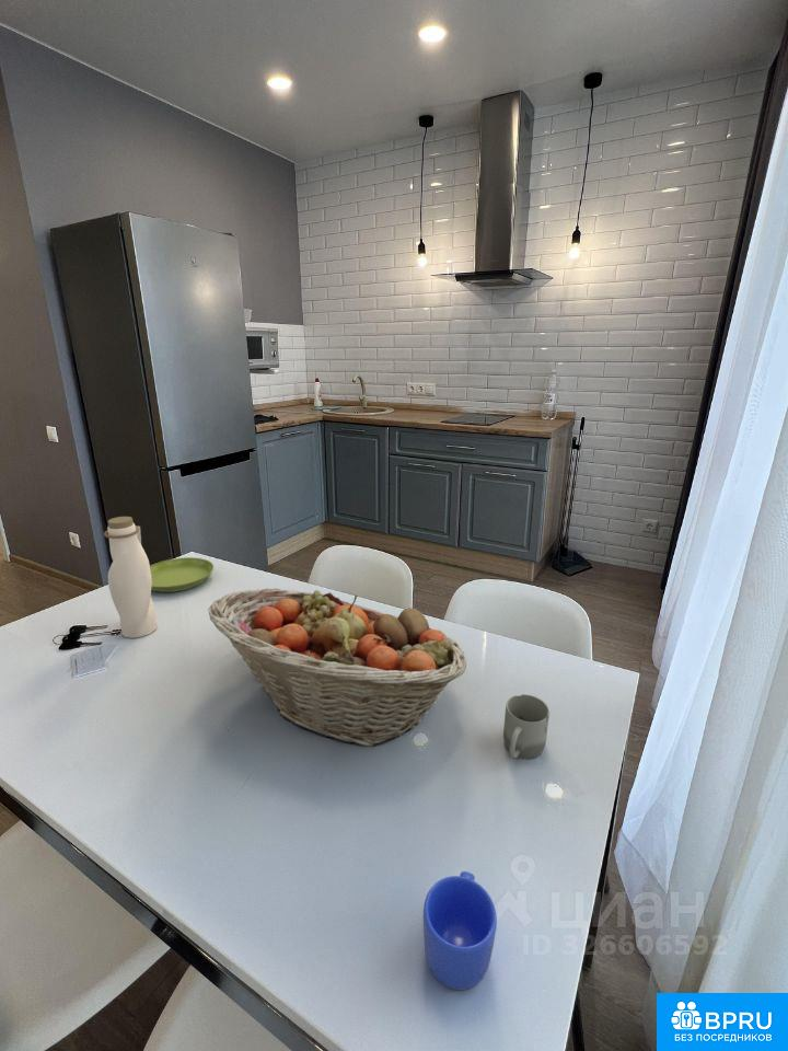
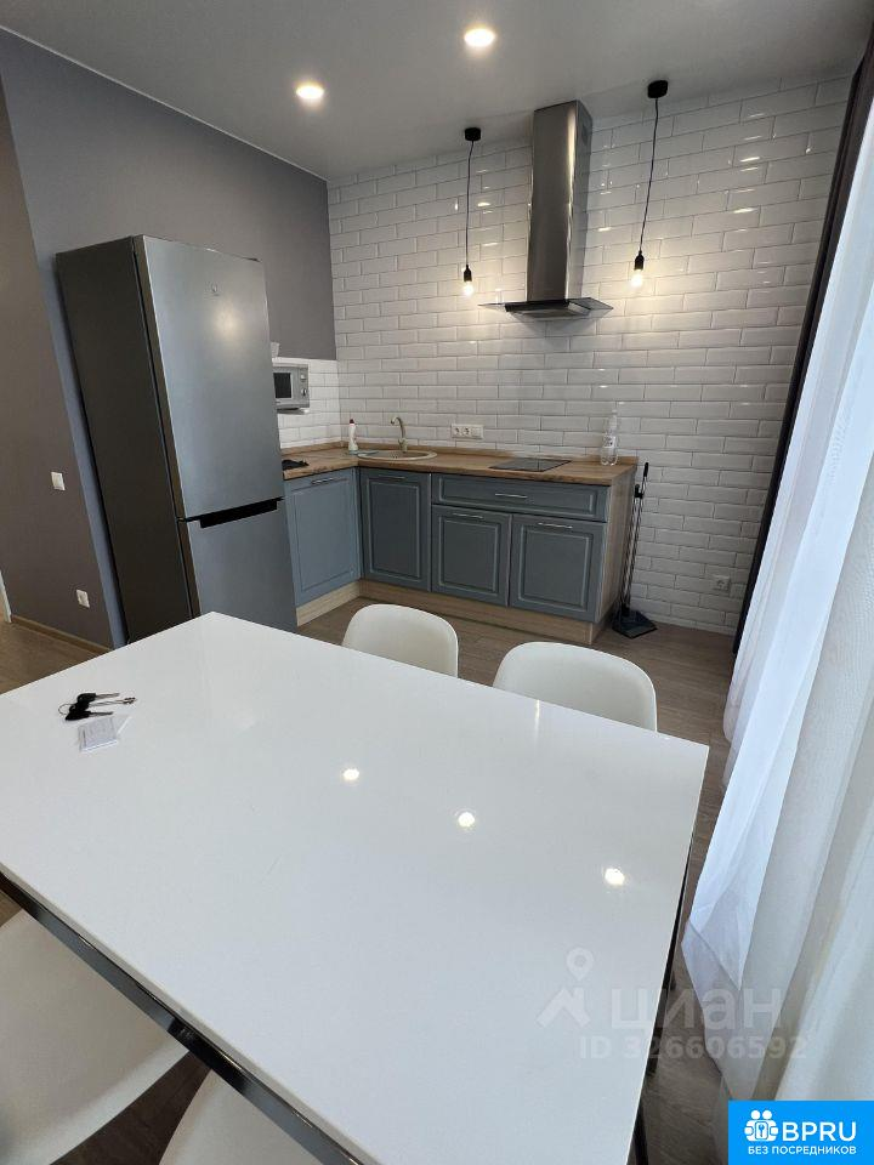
- cup (463, 923)
- water bottle (129, 575)
- fruit basket (337, 646)
- saucer (177, 575)
- cup (522, 731)
